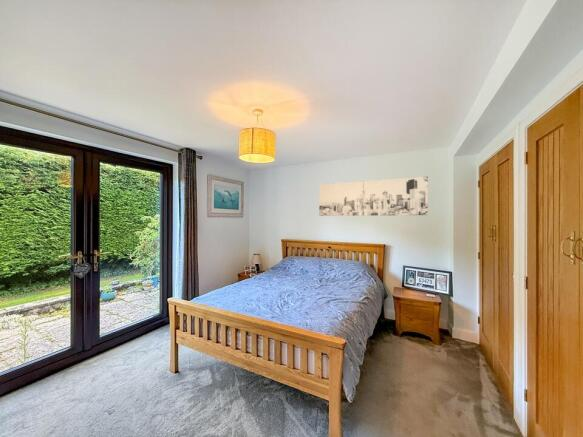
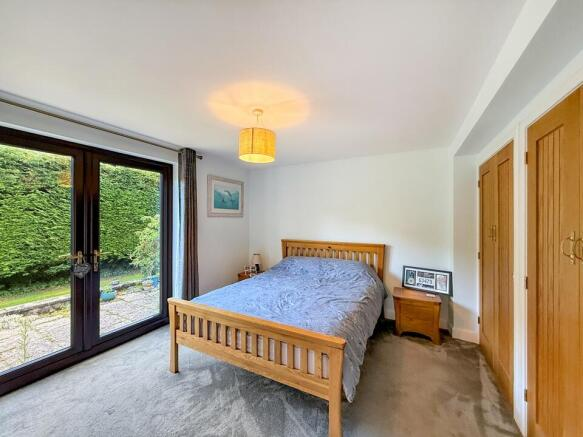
- wall art (368, 198)
